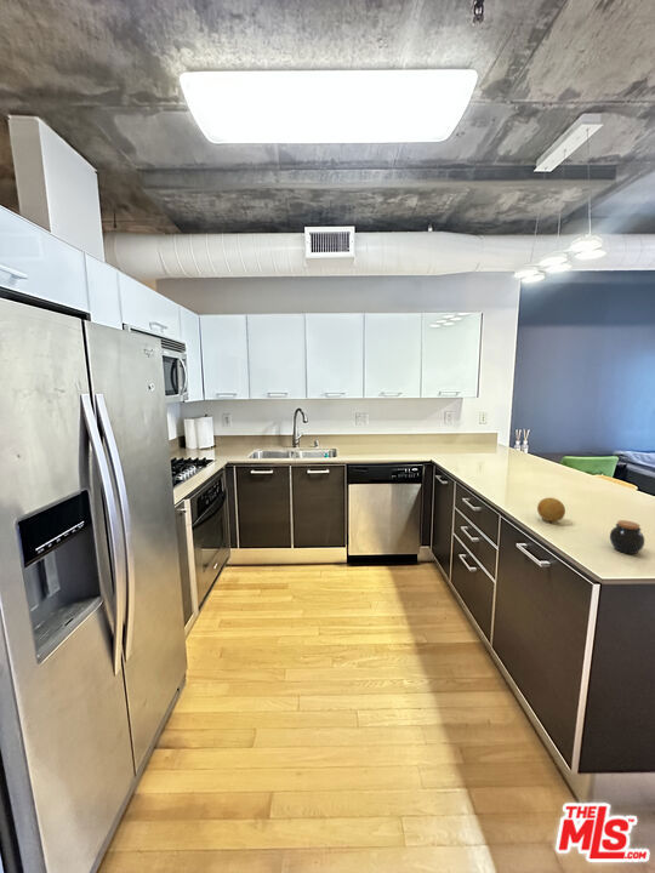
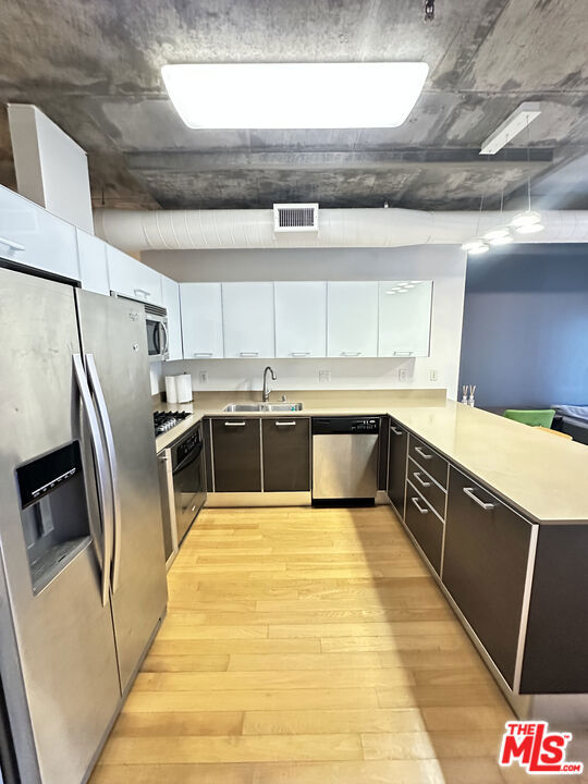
- jar (626, 536)
- fruit (551, 509)
